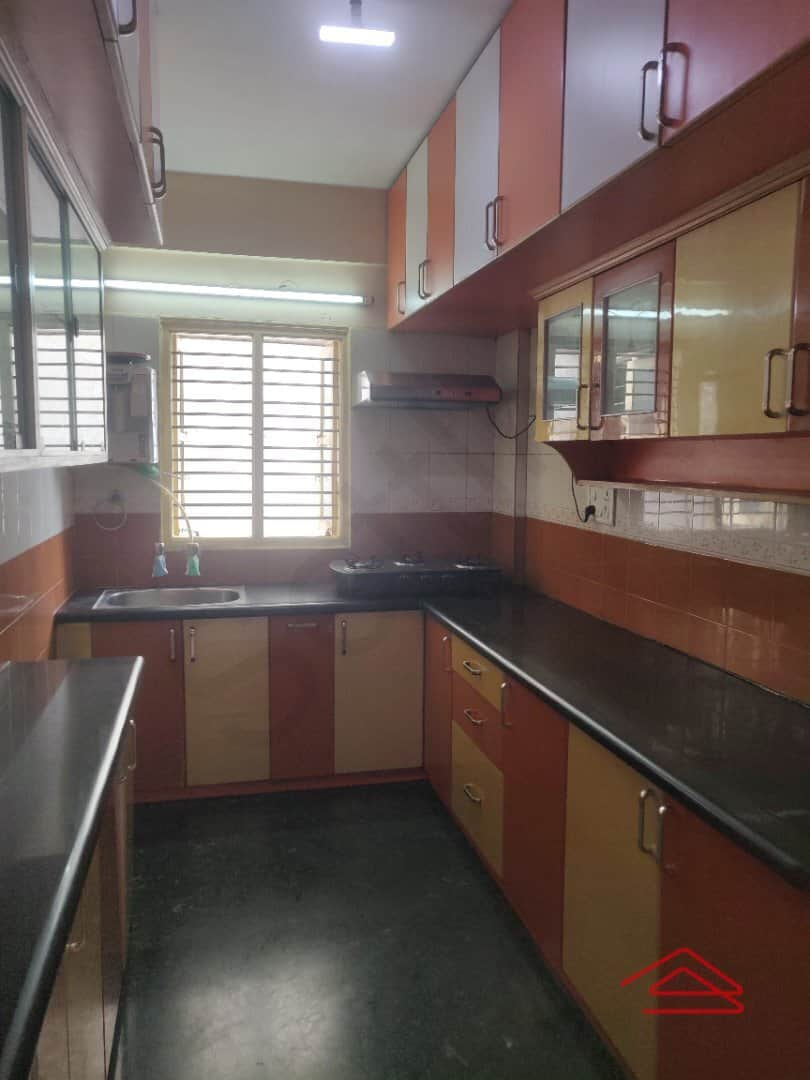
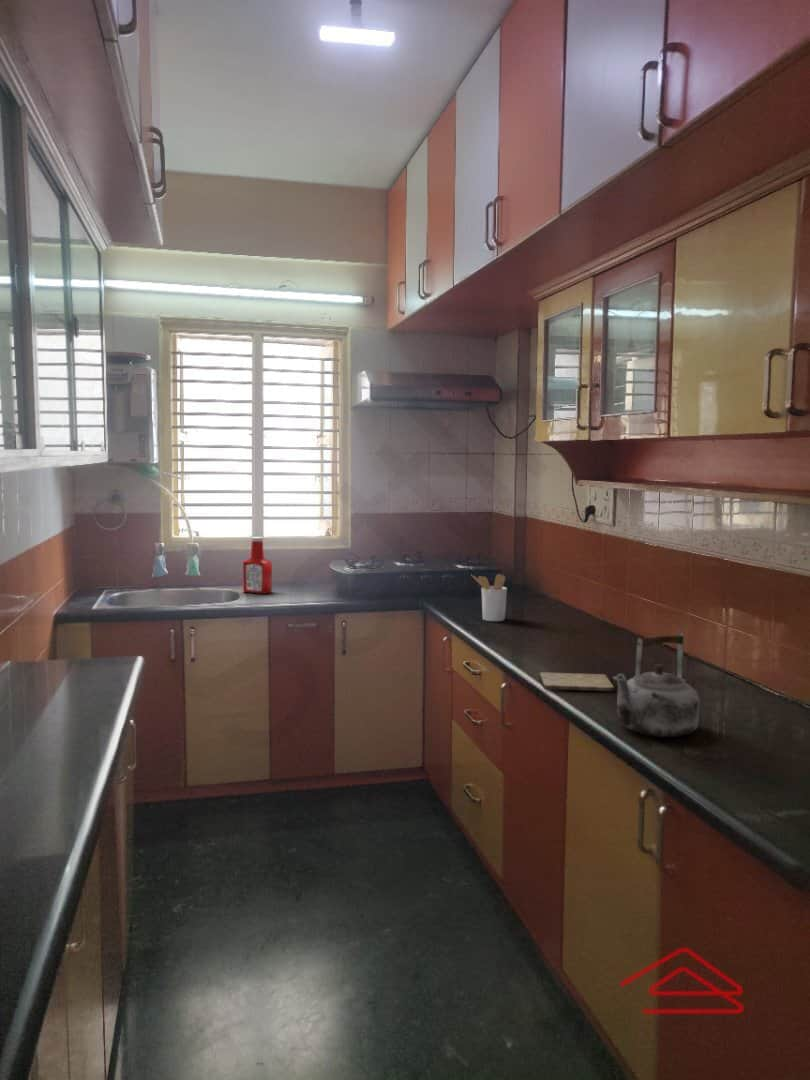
+ kettle (651, 683)
+ cutting board (575, 681)
+ utensil holder (488, 596)
+ soap bottle (257, 564)
